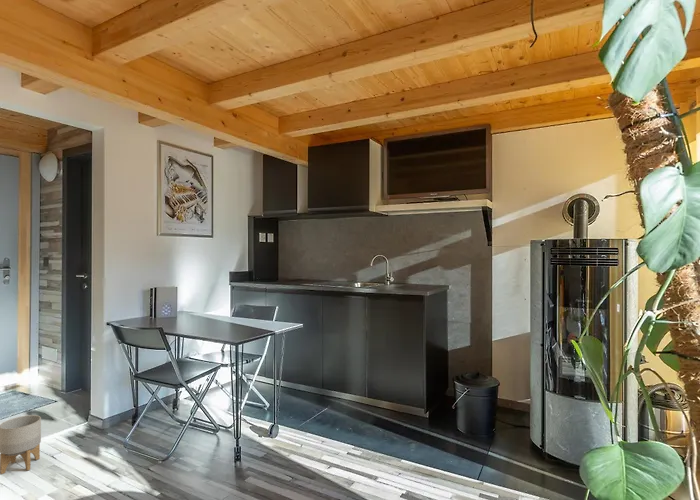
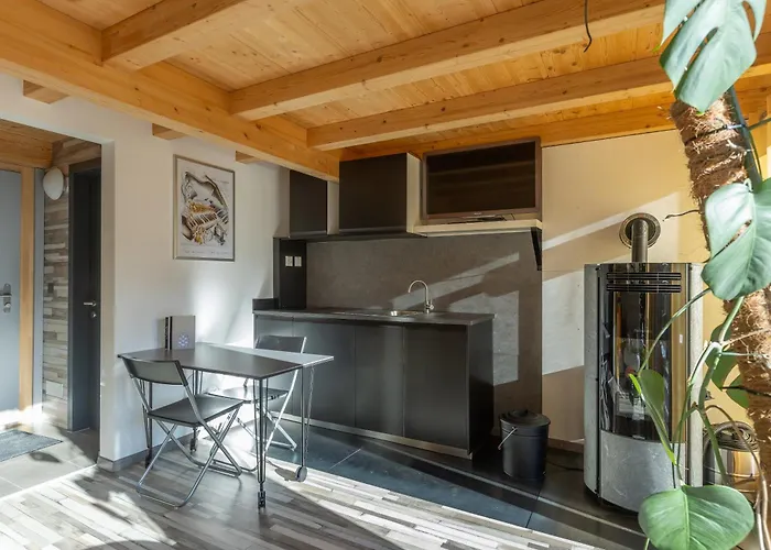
- planter (20, 443)
